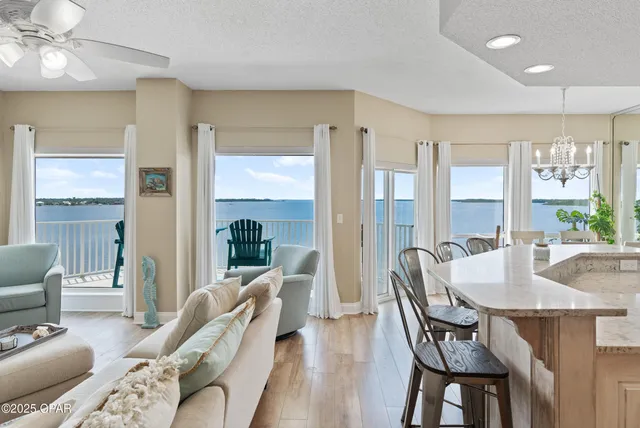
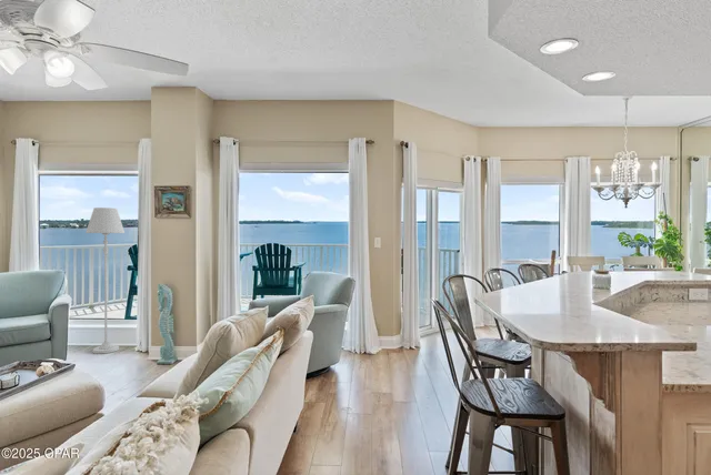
+ floor lamp (106, 279)
